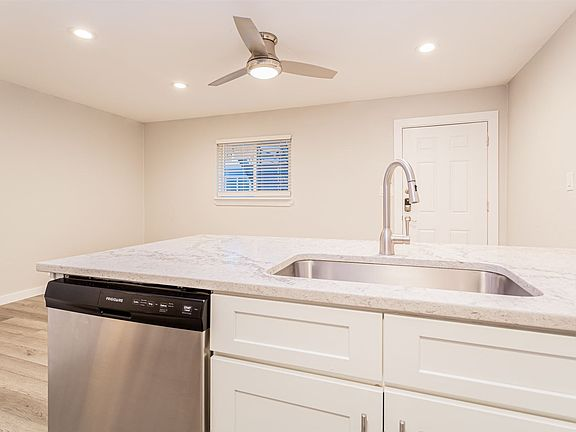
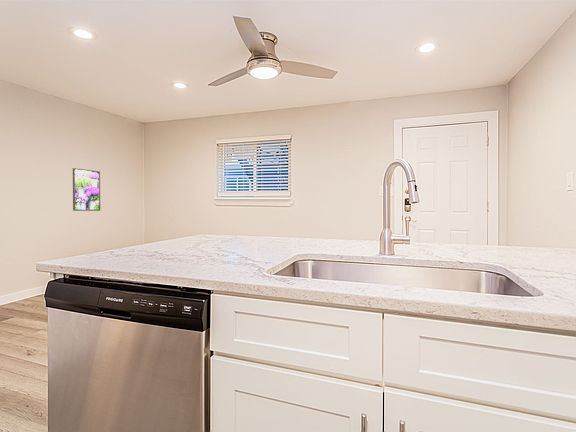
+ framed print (87, 190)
